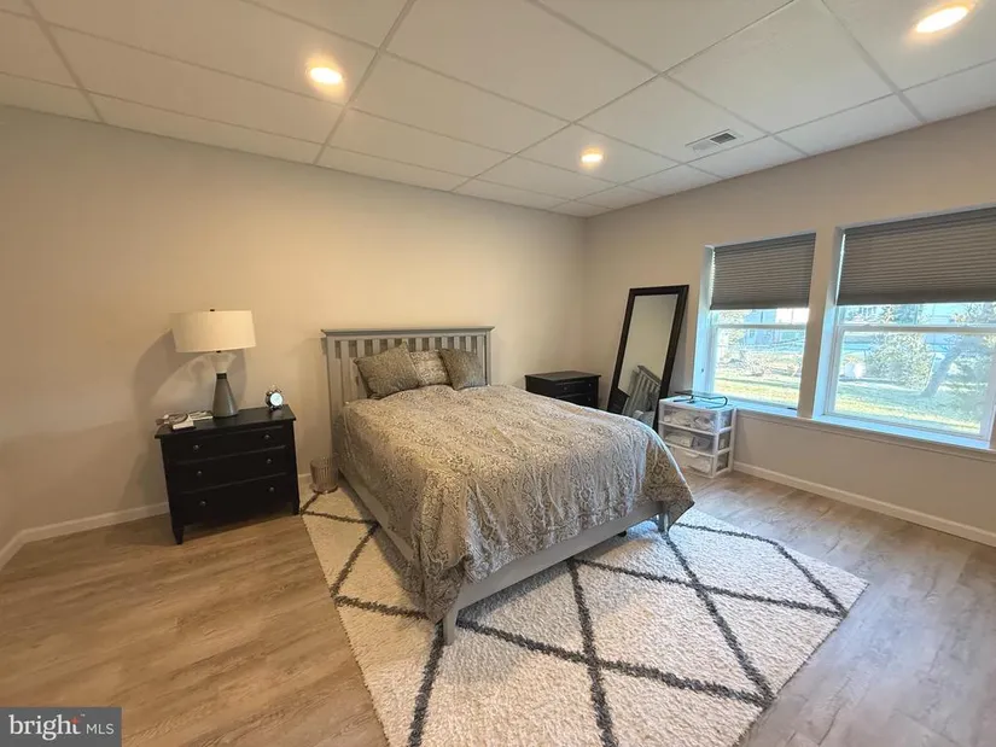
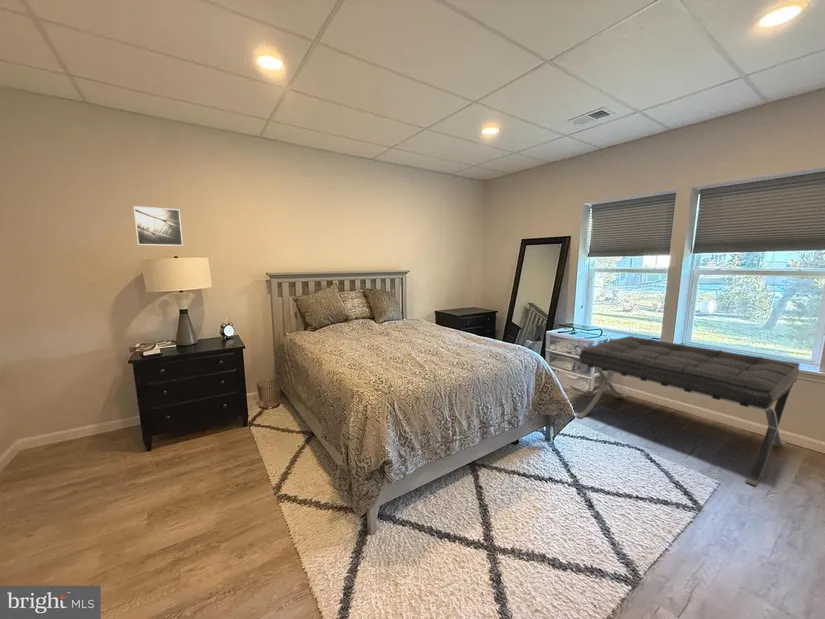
+ bench (677, 388)
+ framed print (159, 226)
